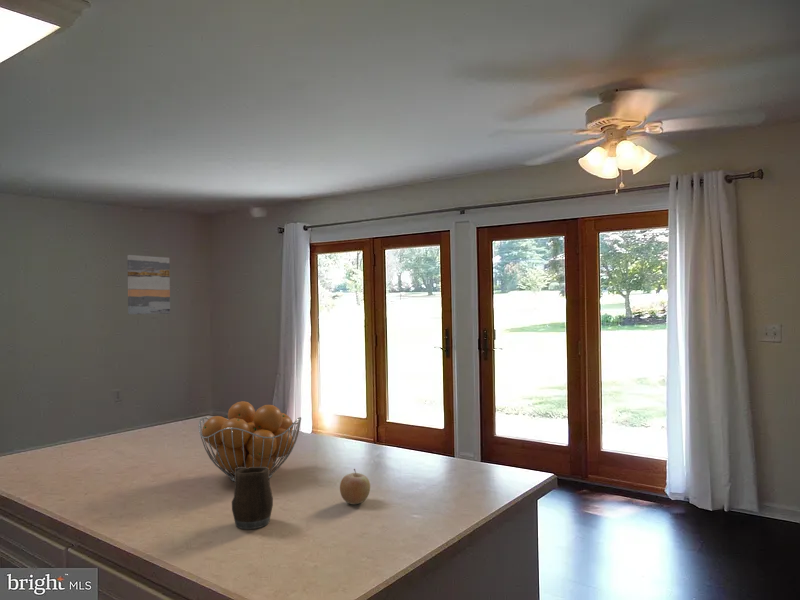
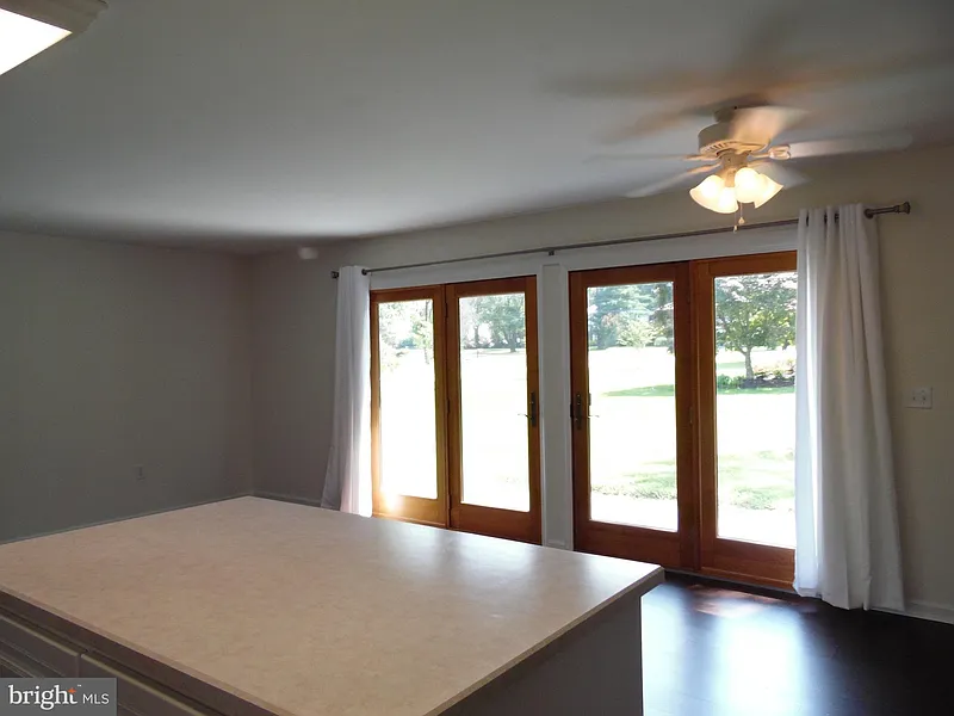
- wall art (149, 285)
- fruit basket (250, 440)
- fruit (355, 485)
- mug (250, 494)
